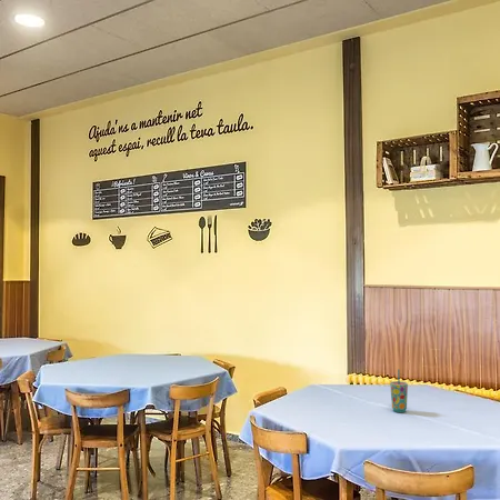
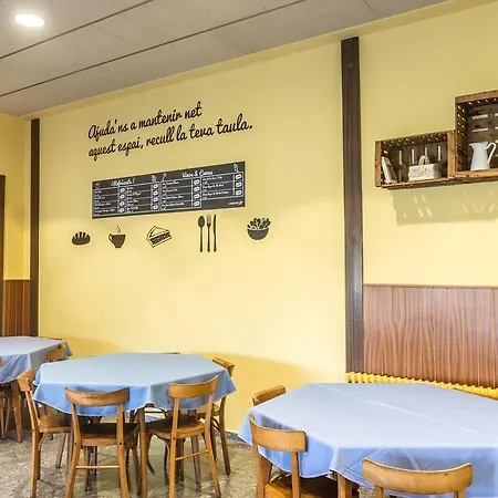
- cup (399, 390)
